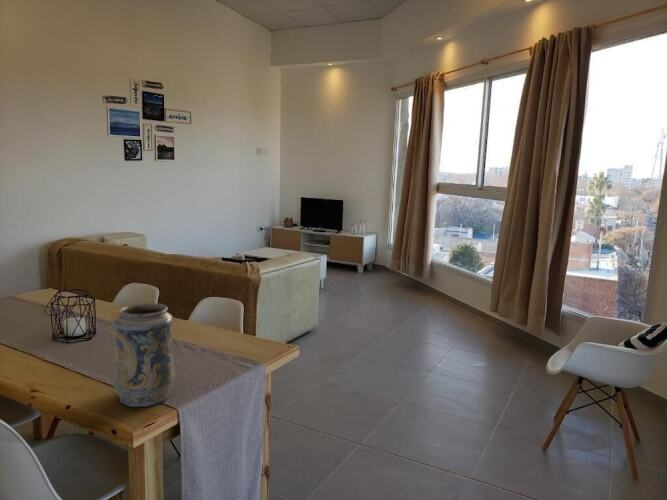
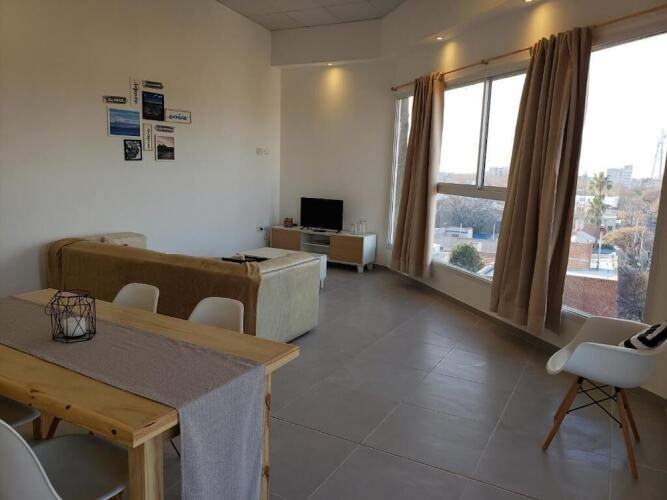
- decorative vase (144, 352)
